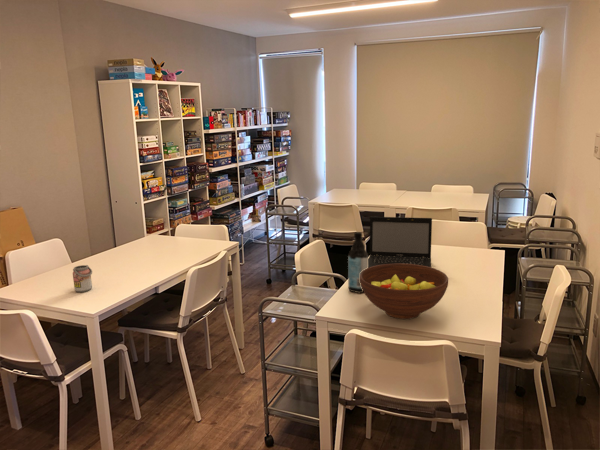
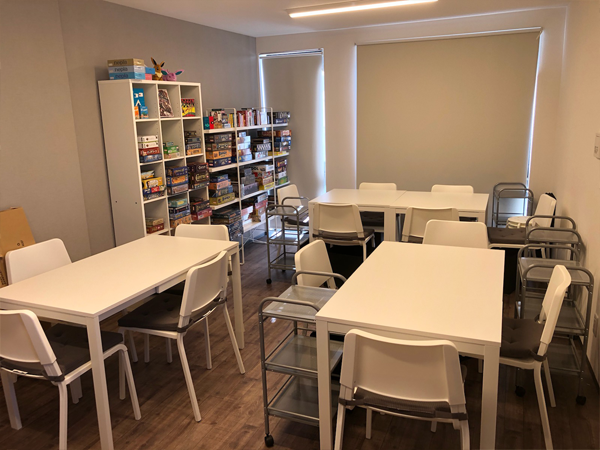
- water bottle (358, 261)
- laptop (398, 243)
- beverage can (83, 278)
- fruit bowl (402, 294)
